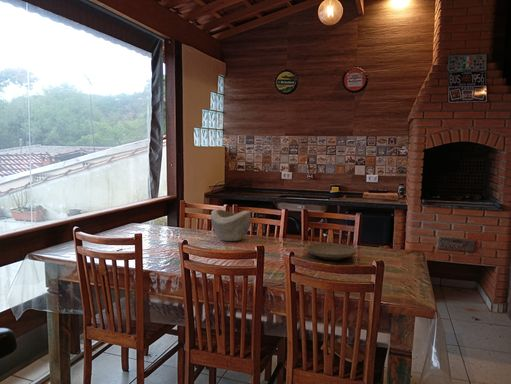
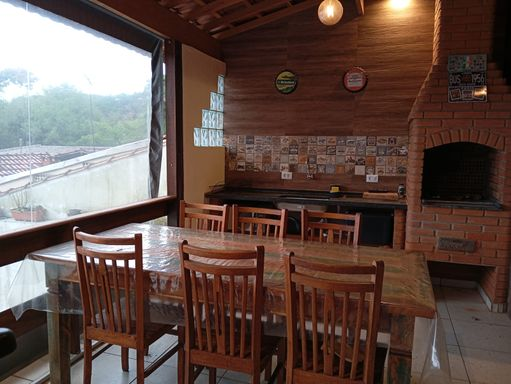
- plate (330, 252)
- decorative bowl (230, 224)
